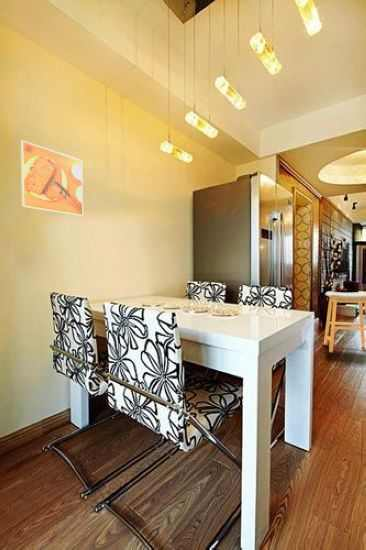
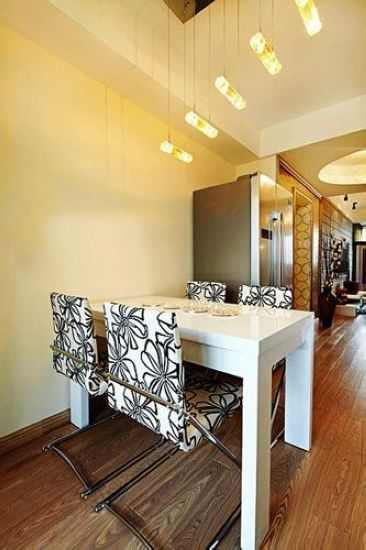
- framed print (54, 181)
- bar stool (347, 323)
